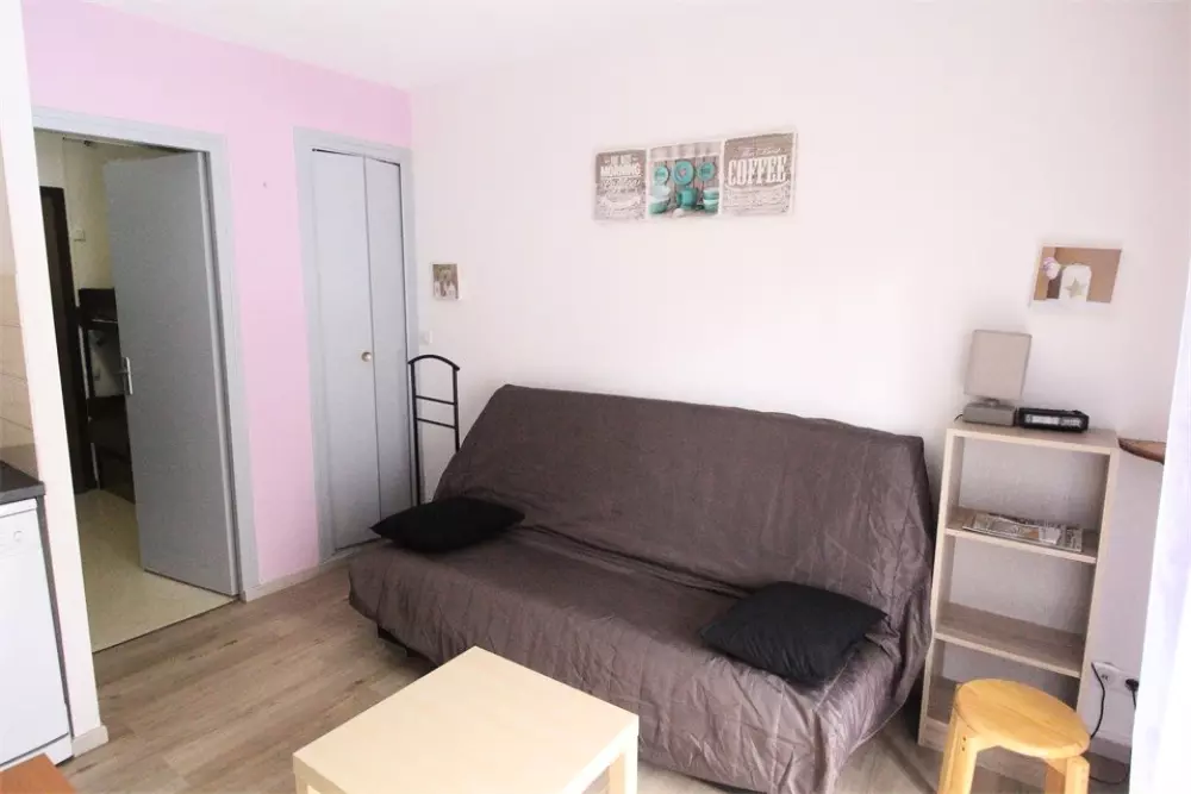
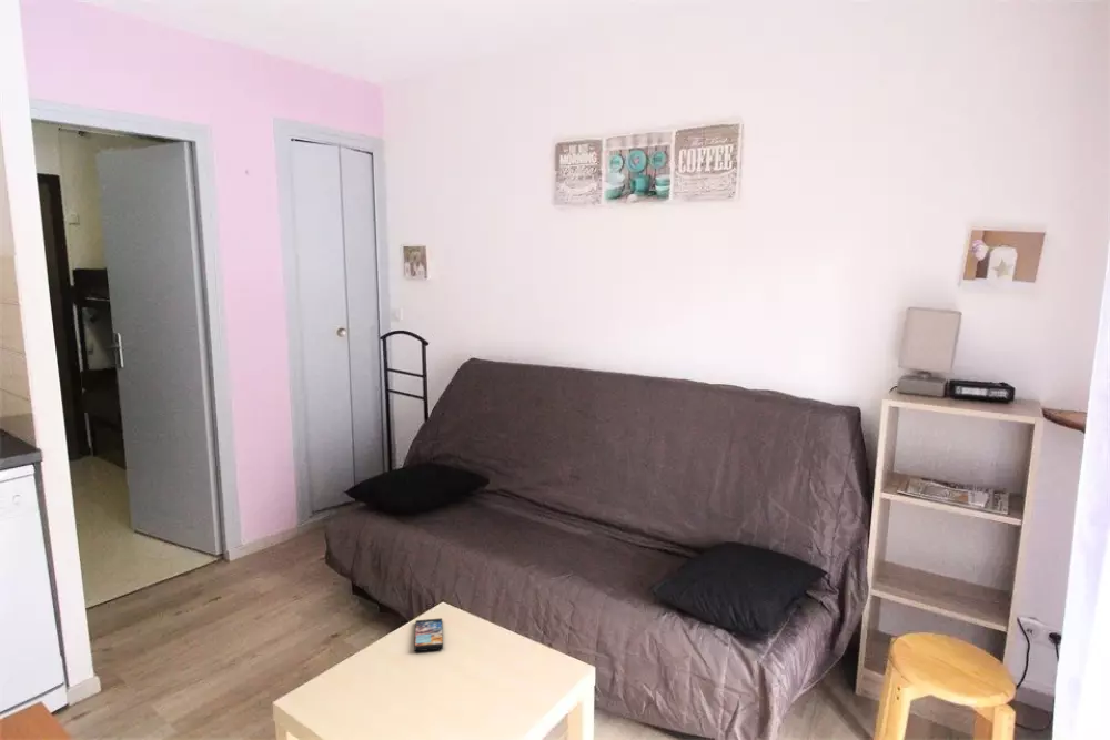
+ smartphone (428, 633)
